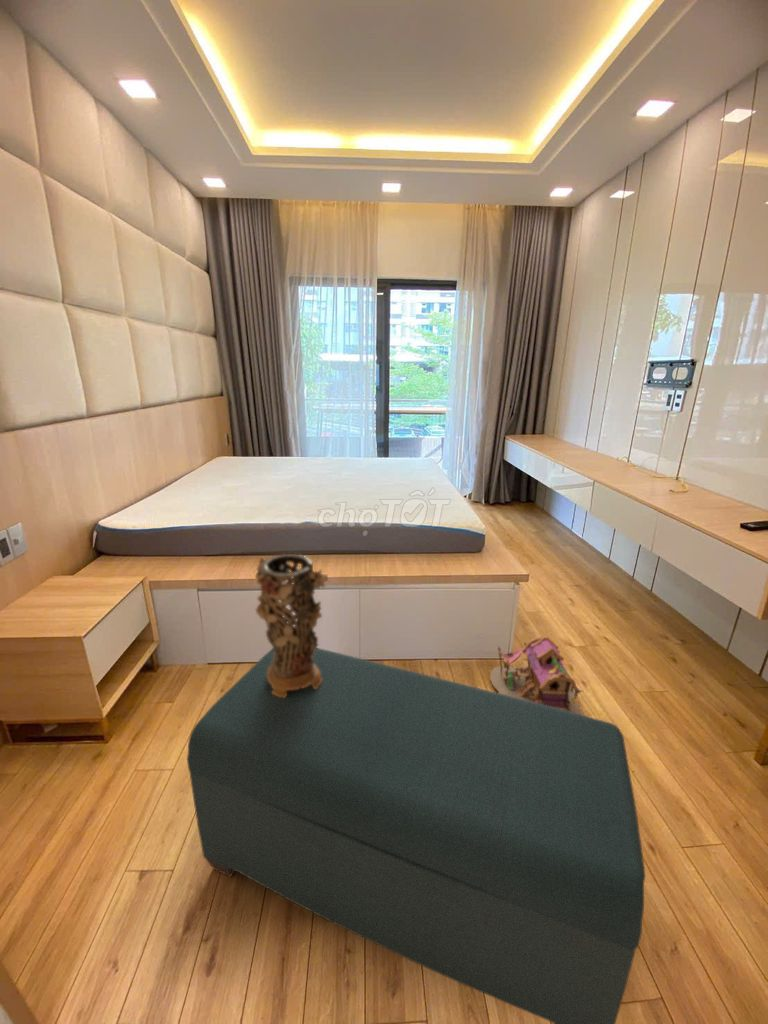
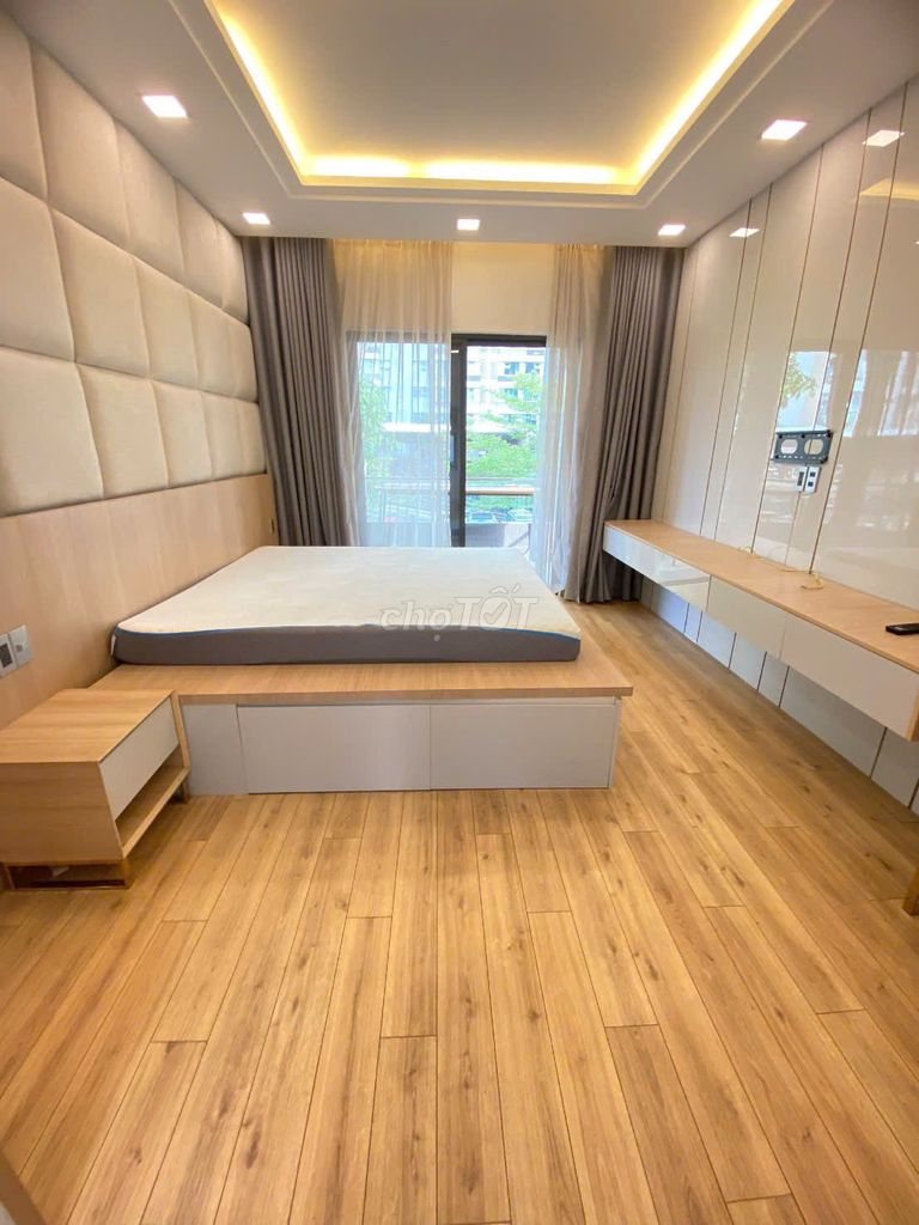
- toy house (541, 677)
- decorative vase (287, 625)
- bench (403, 795)
